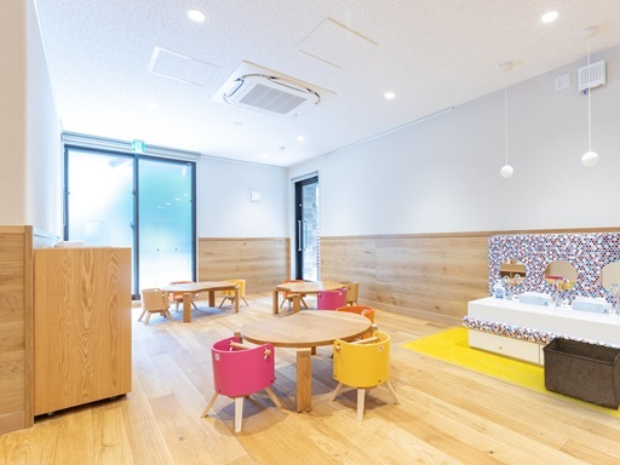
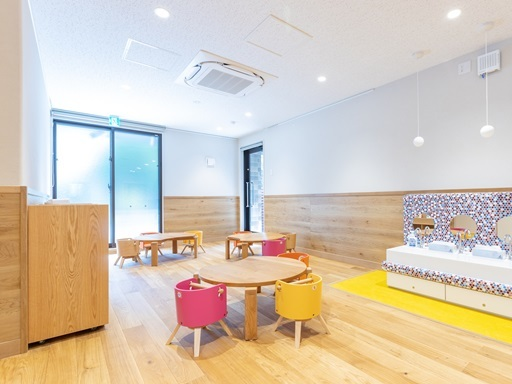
- storage bin (582, 368)
